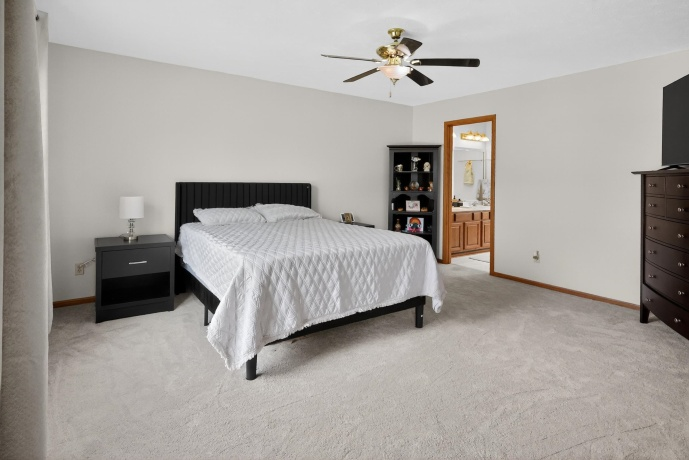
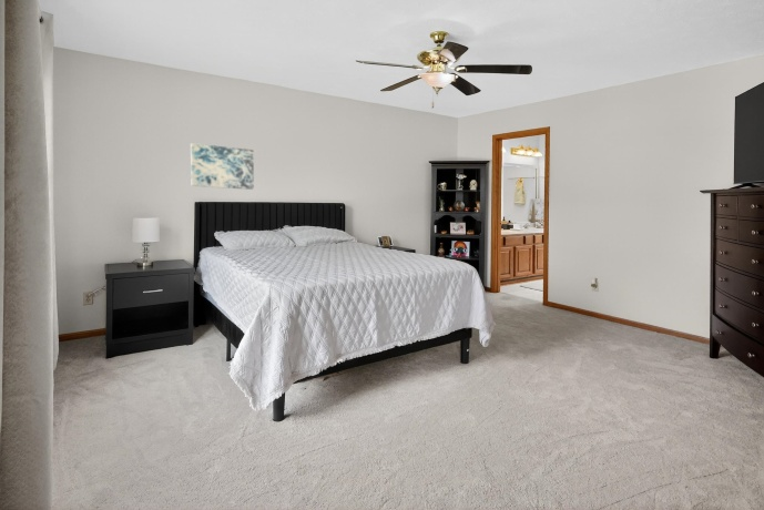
+ wall art (223, 166)
